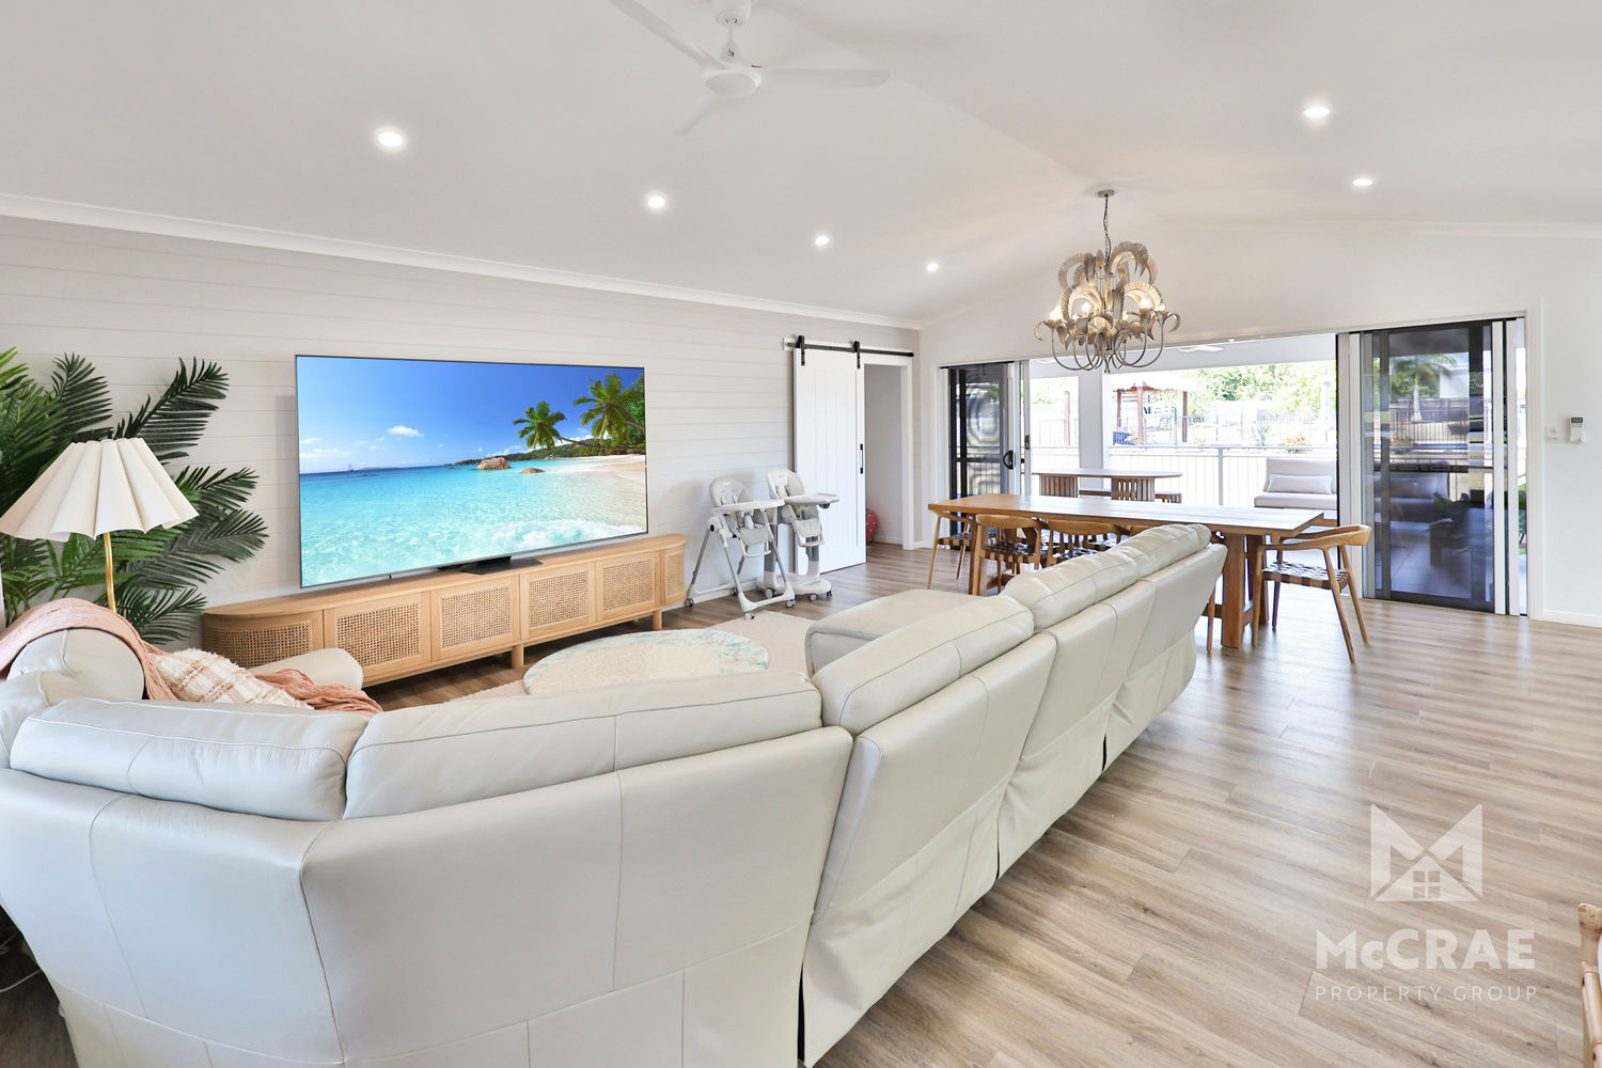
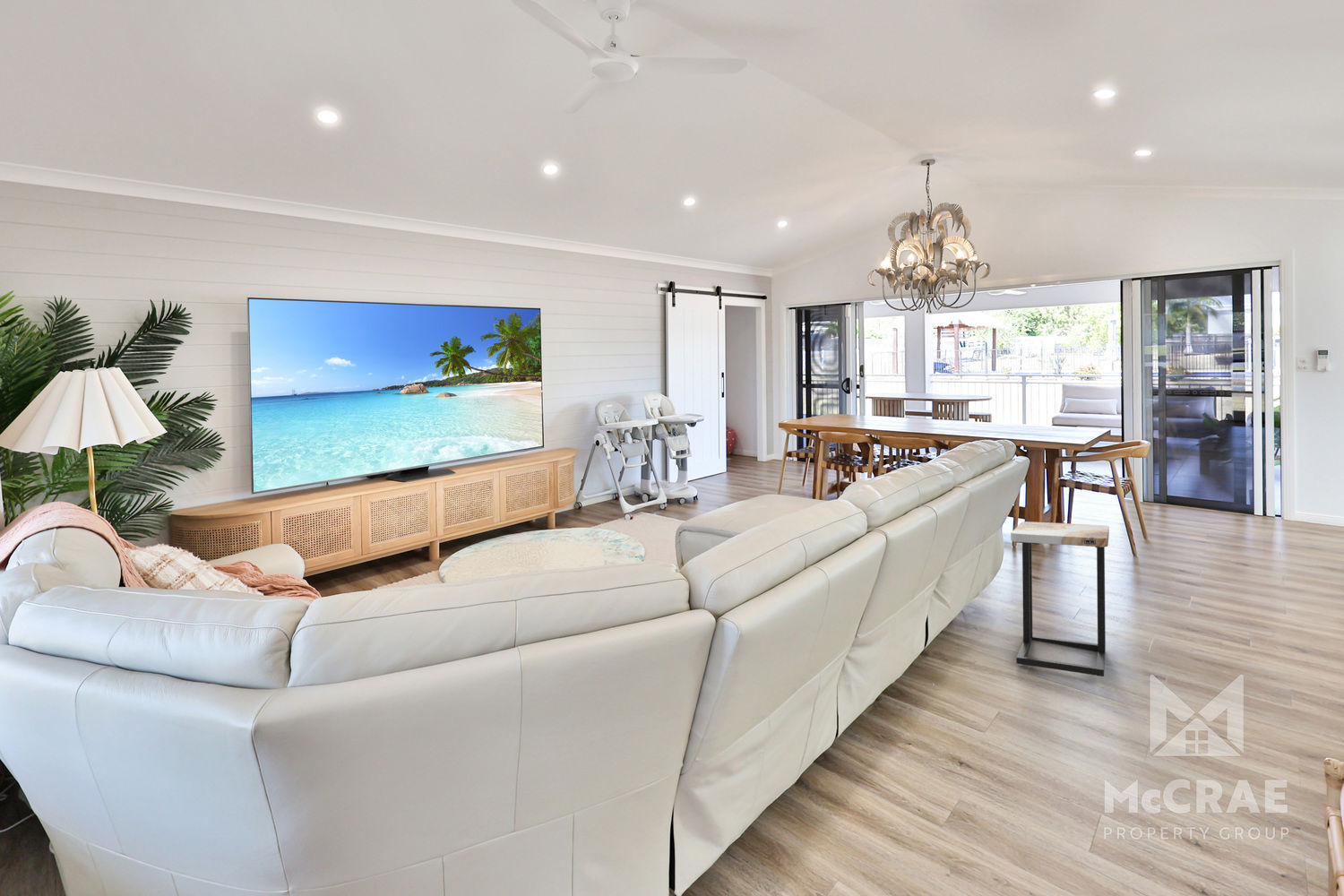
+ side table (1031, 593)
